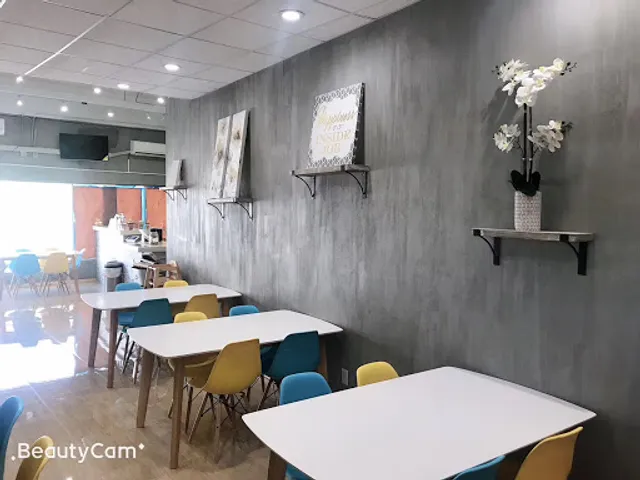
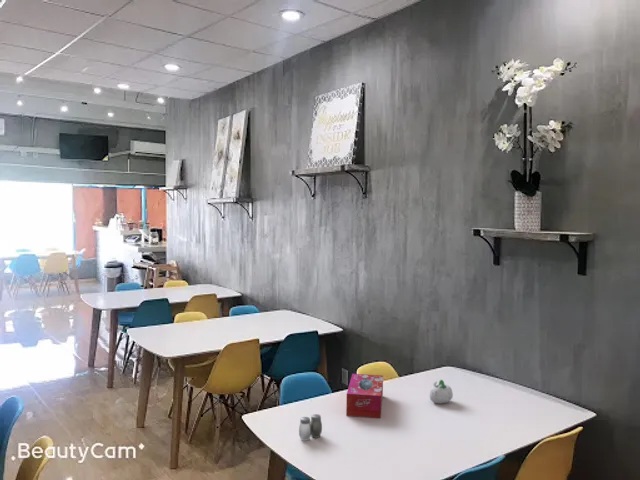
+ tissue box (365, 394)
+ succulent planter (440, 390)
+ salt and pepper shaker (310, 426)
